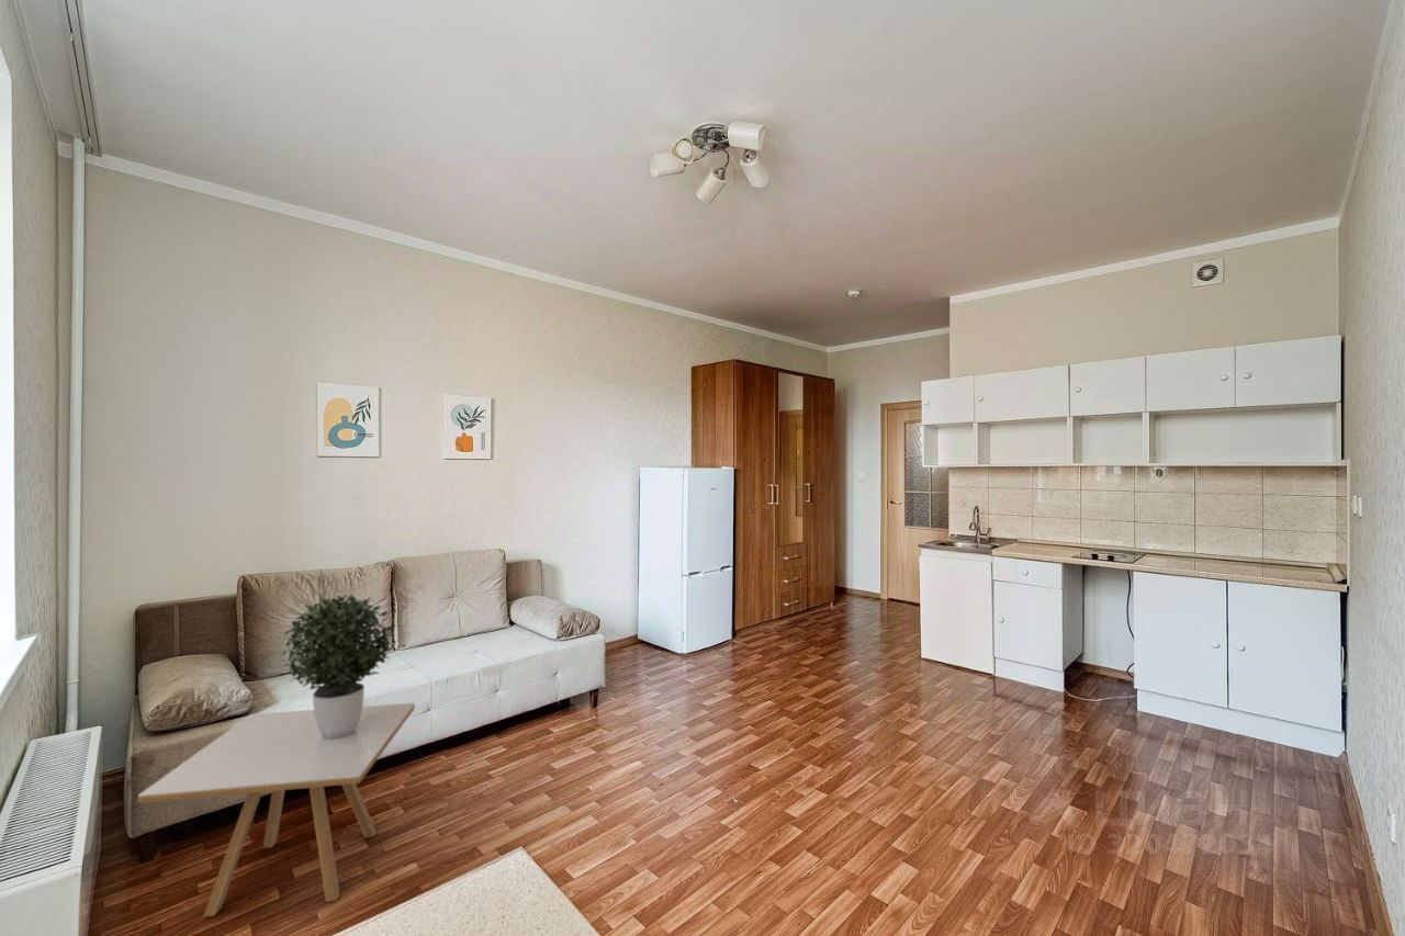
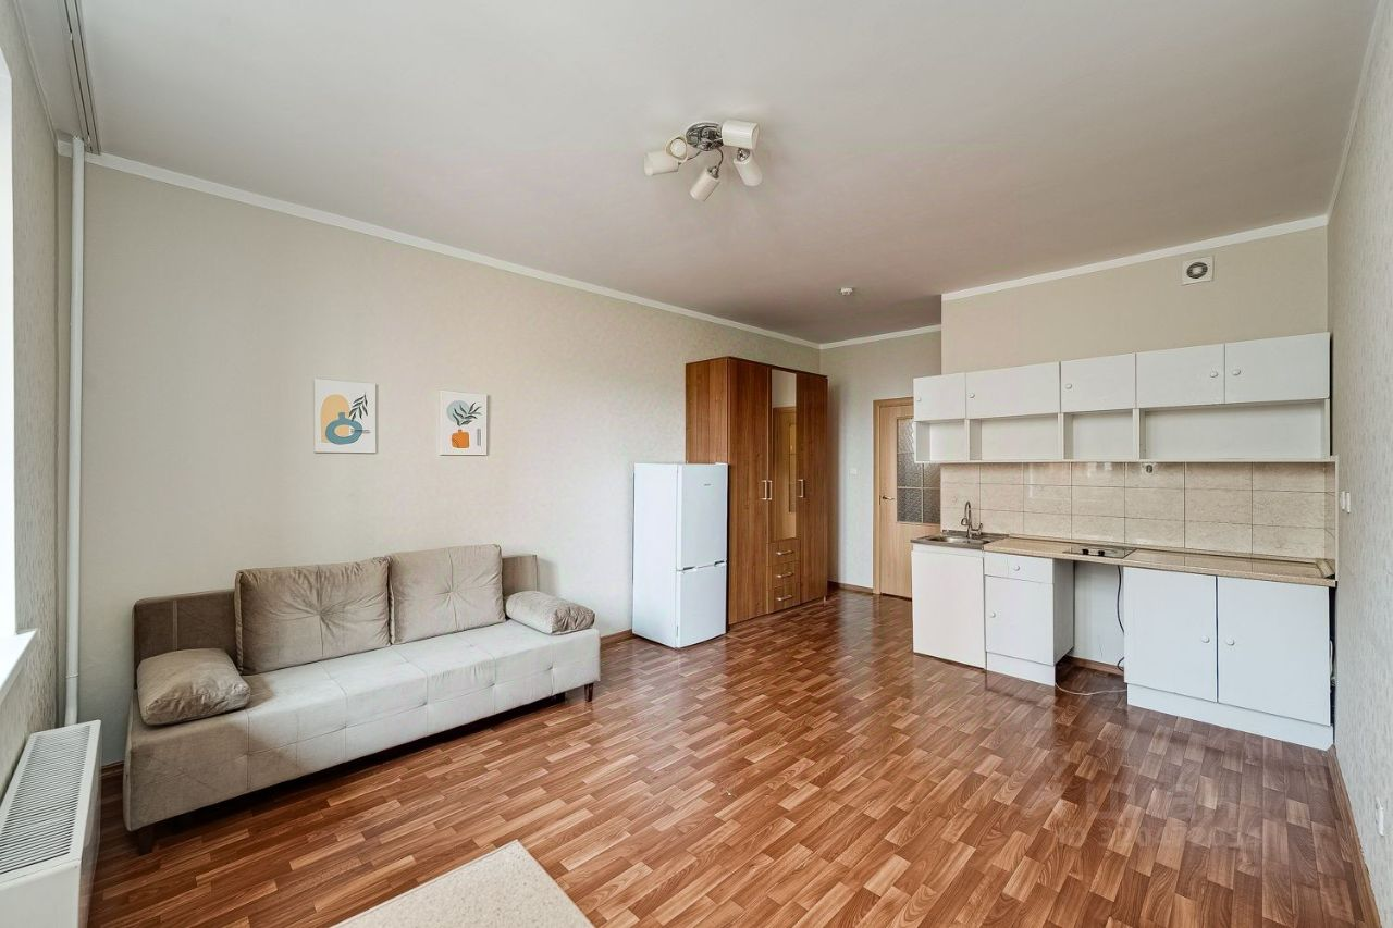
- side table (311, 801)
- potted plant (337, 664)
